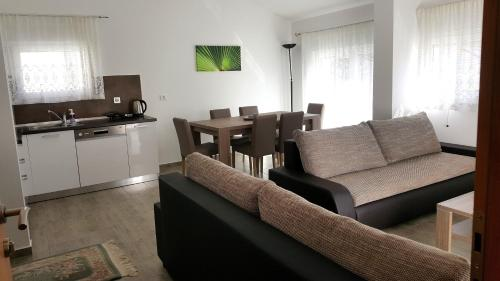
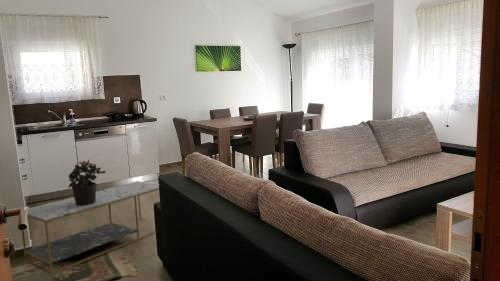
+ coffee table (101, 225)
+ potted plant (86, 181)
